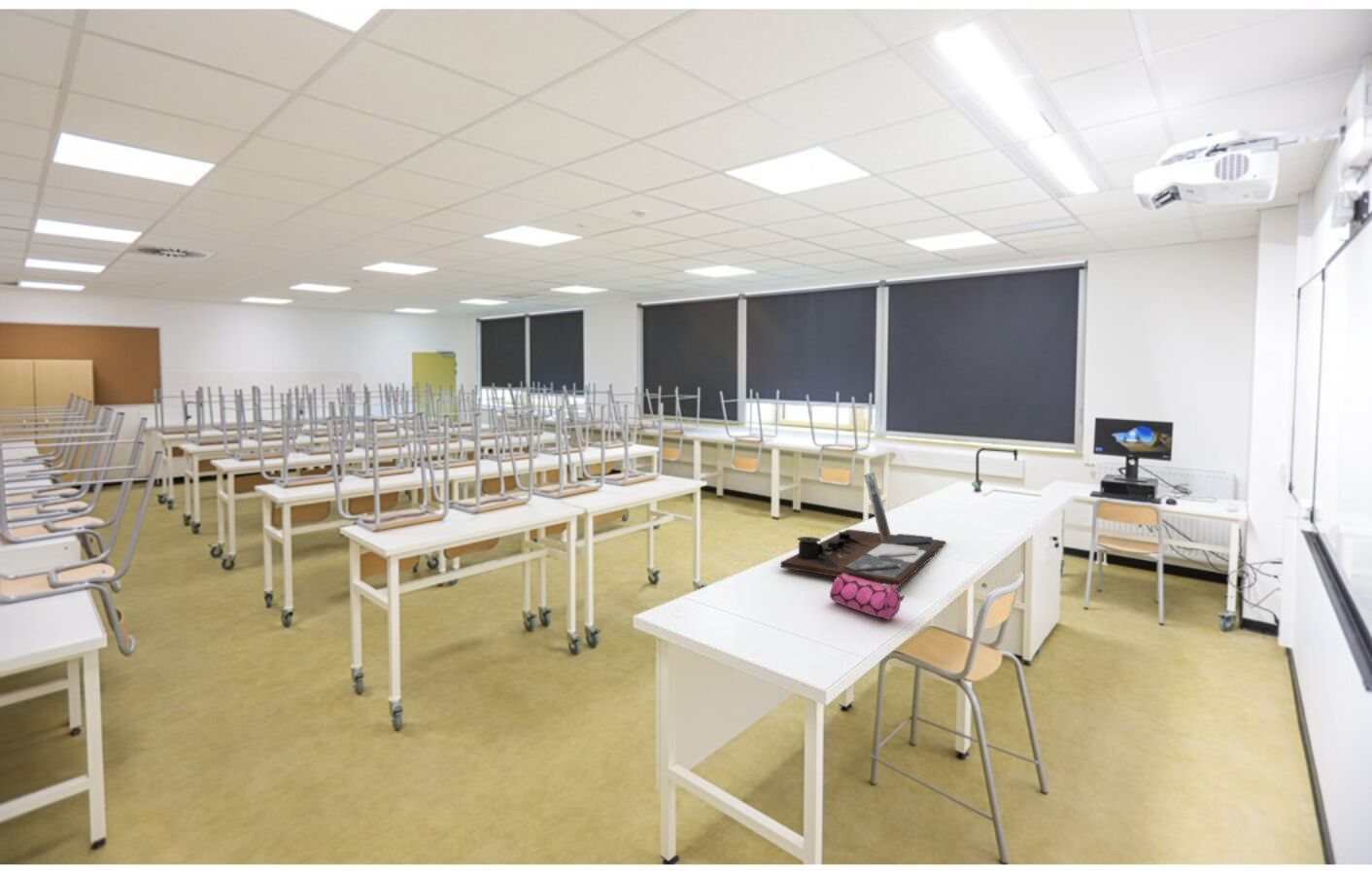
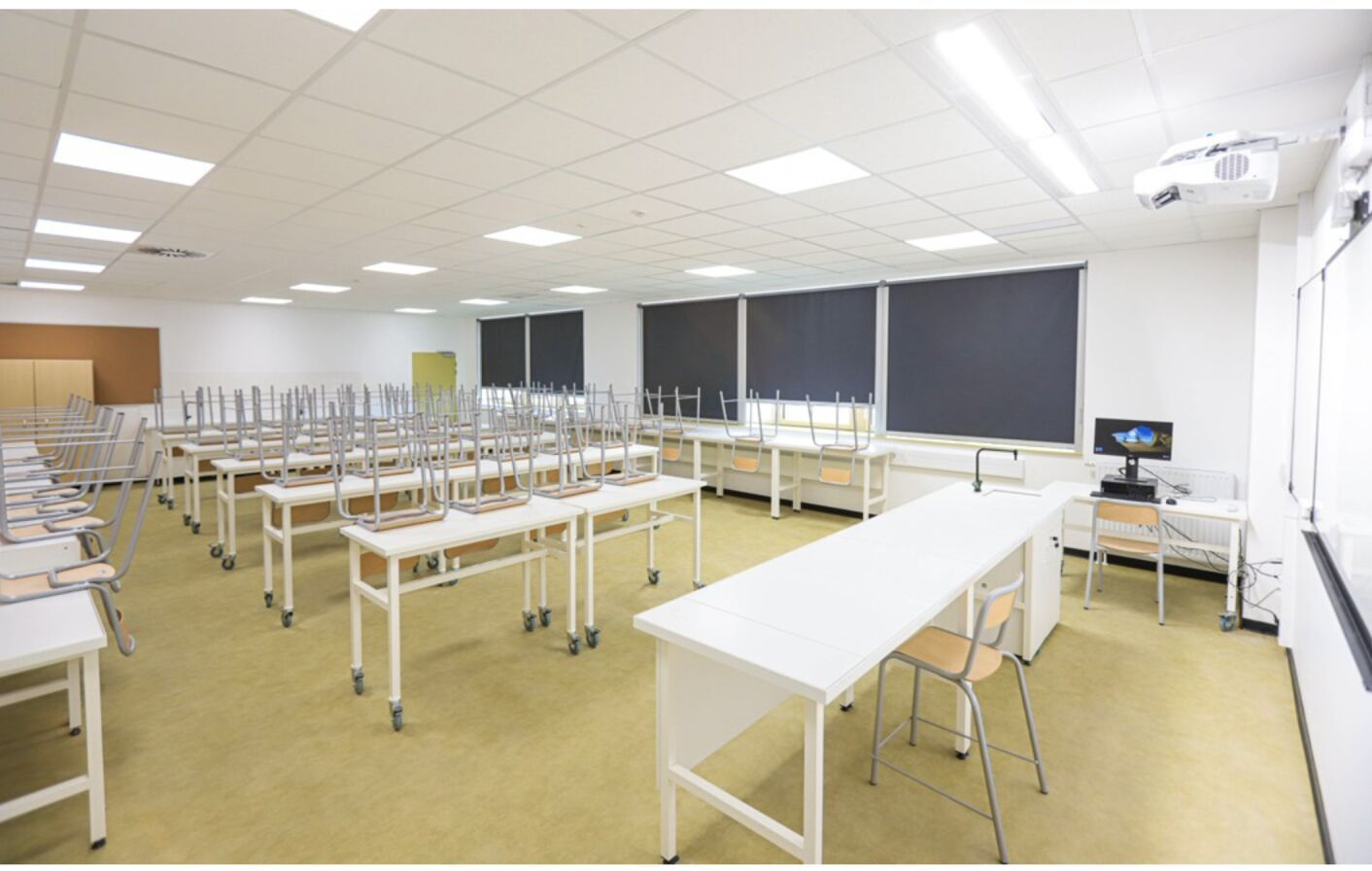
- pencil case (864, 594)
- desk organizer (875, 516)
